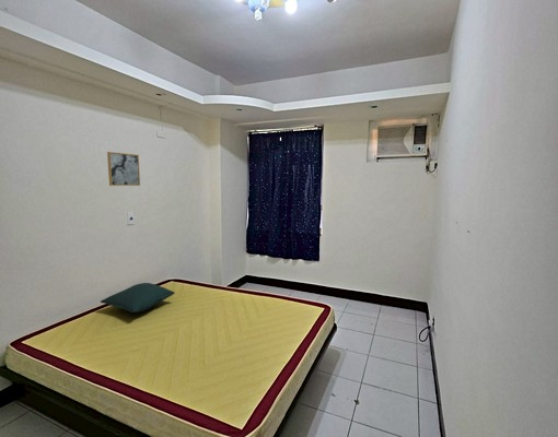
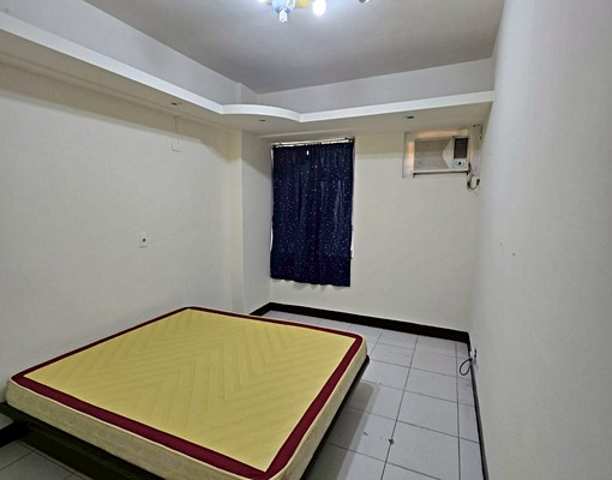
- wall art (124, 169)
- pillow (139, 297)
